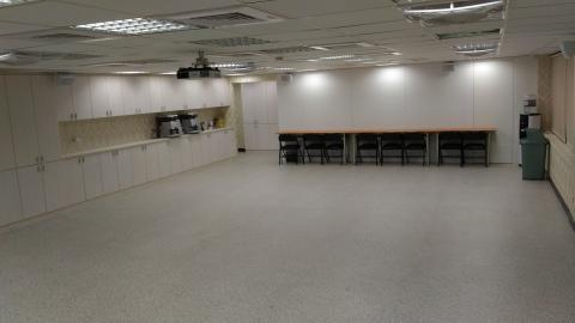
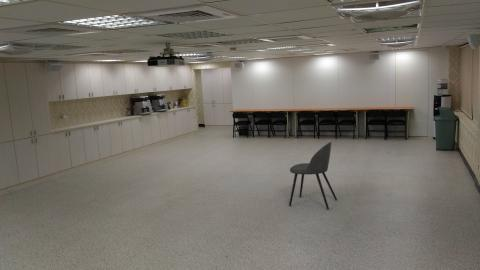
+ dining chair (312, 172)
